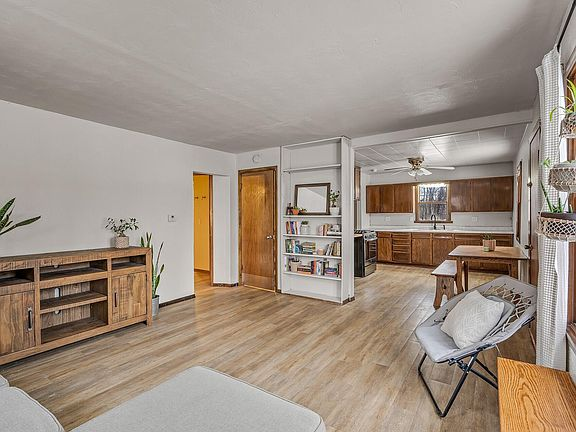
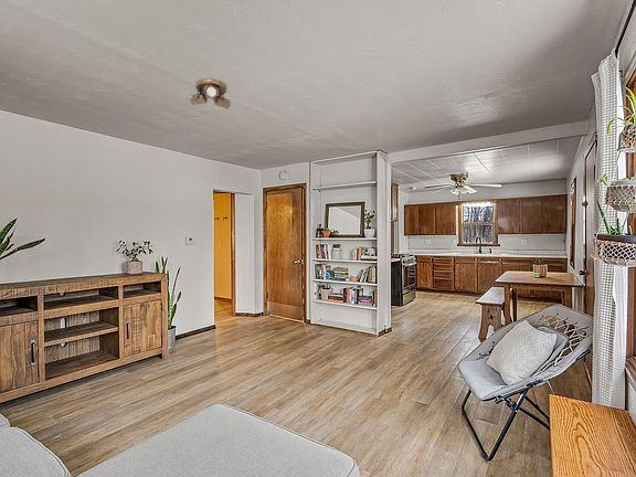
+ ceiling light (210, 94)
